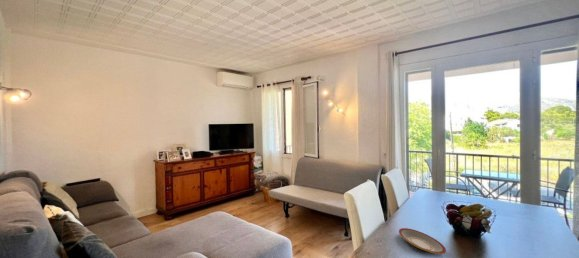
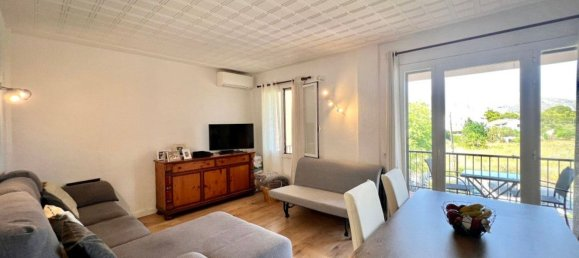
- plate (420, 241)
